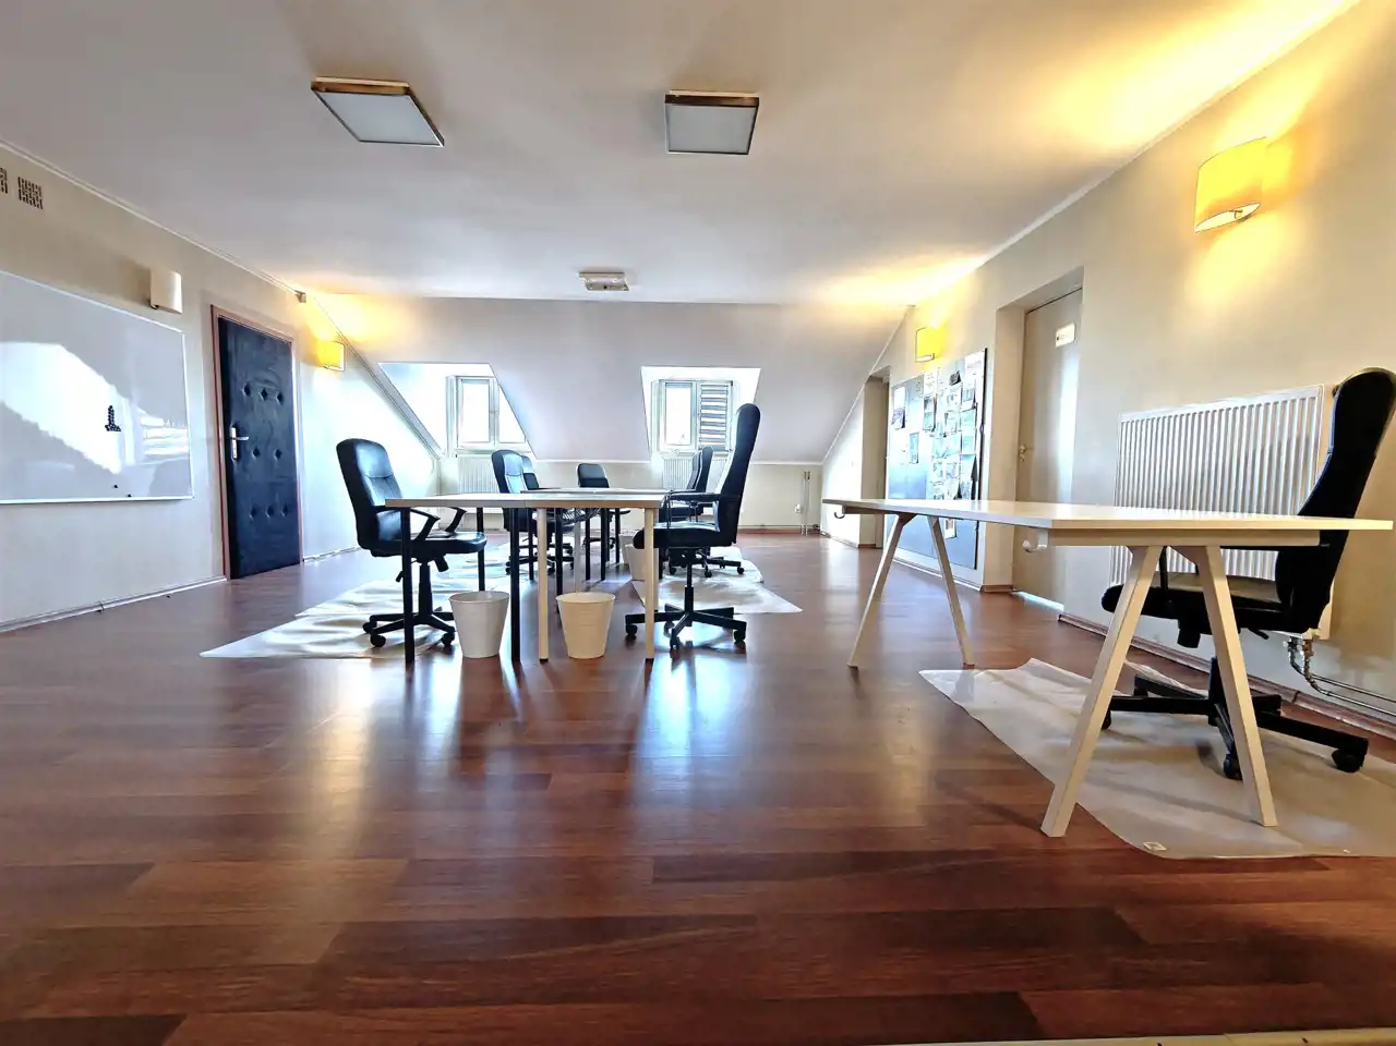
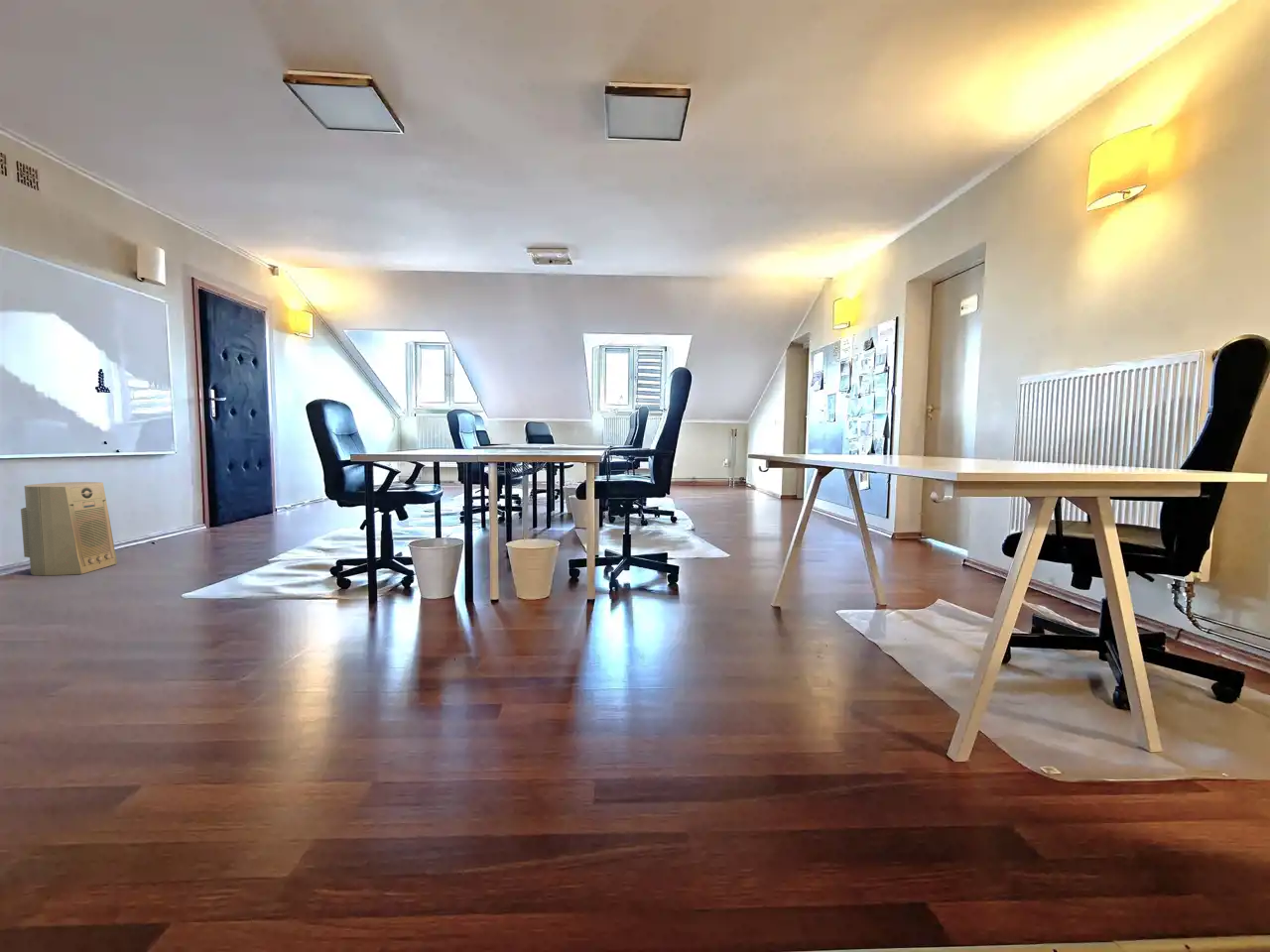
+ fan (64, 527)
